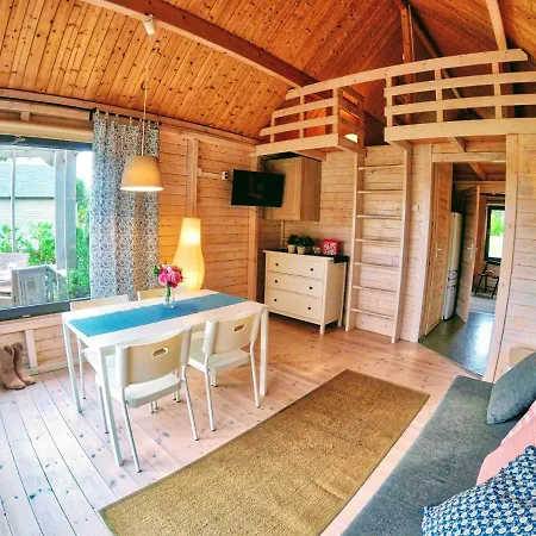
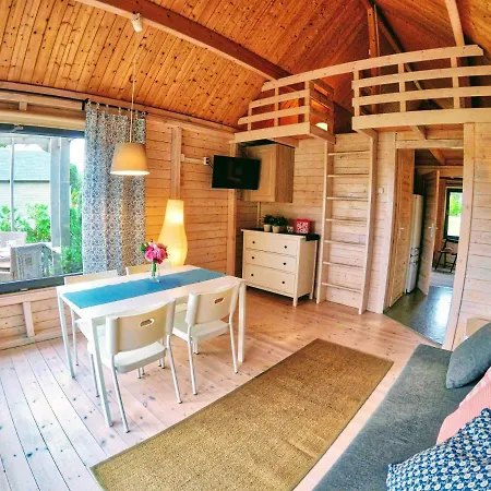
- boots (15, 363)
